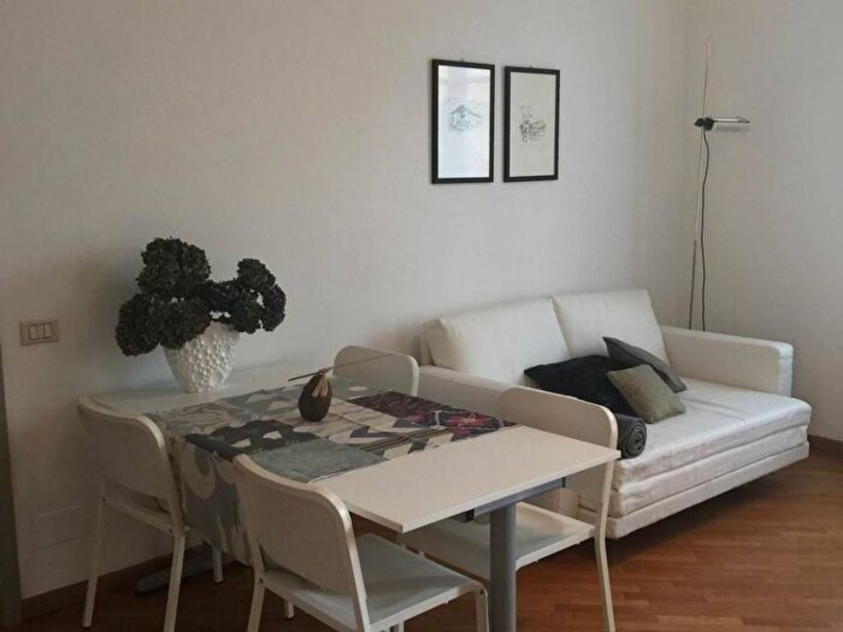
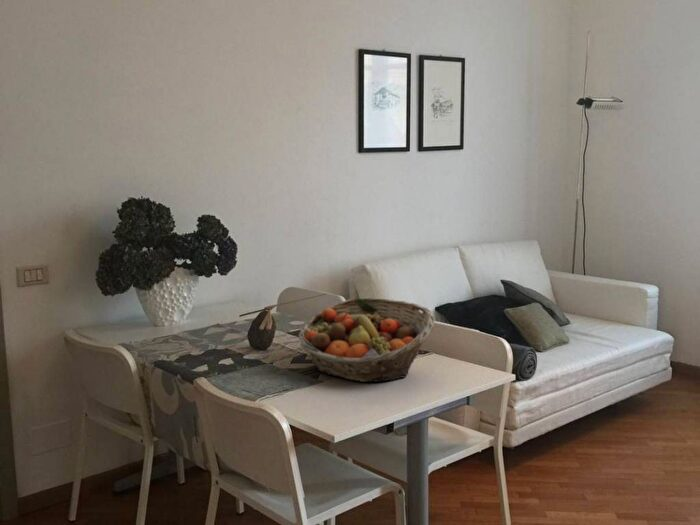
+ fruit basket (365, 337)
